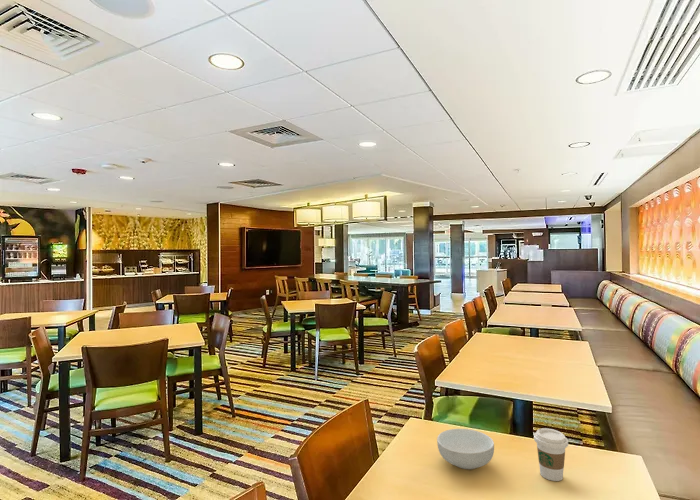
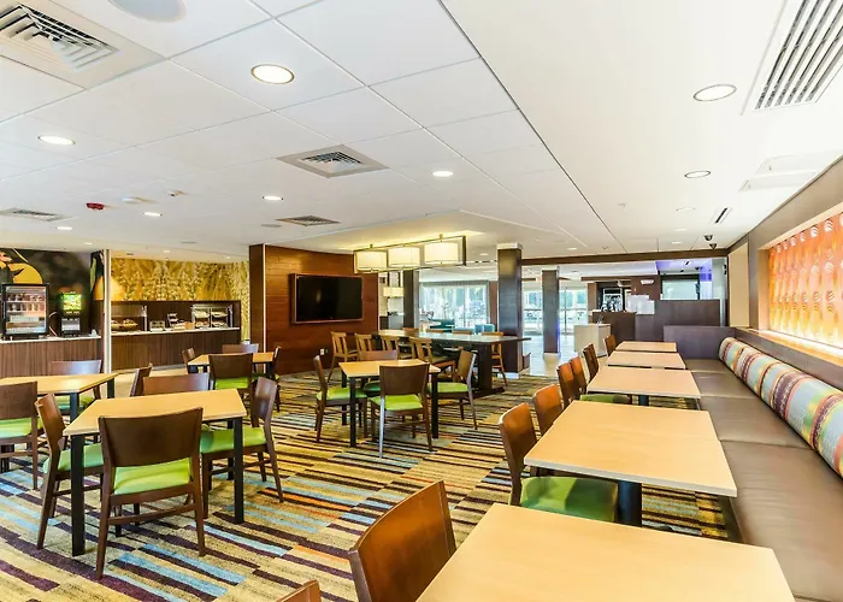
- coffee cup (551, 454)
- cereal bowl (465, 451)
